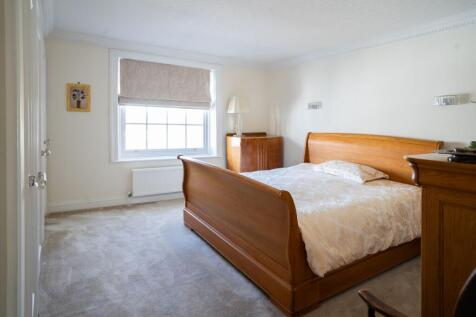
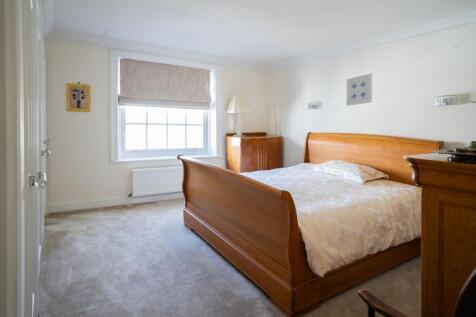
+ wall art (358, 90)
